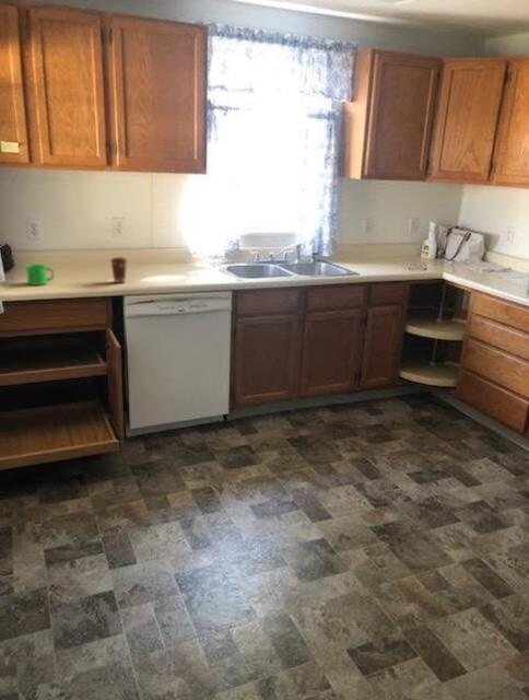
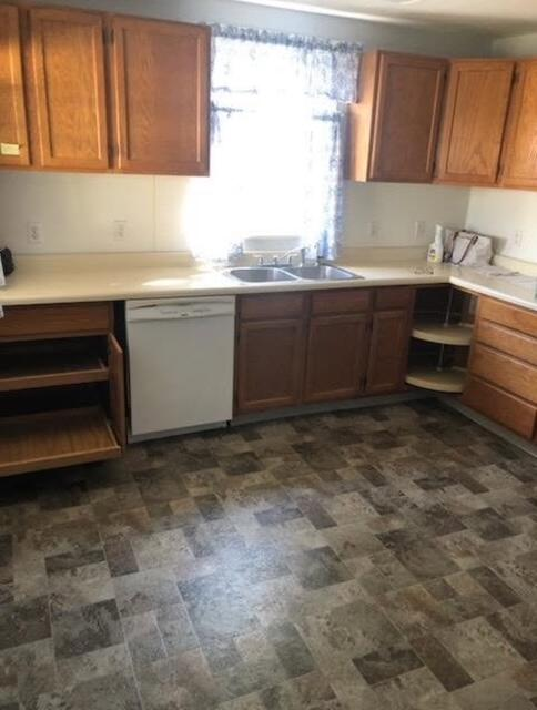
- coffee cup (119, 270)
- mug (39, 275)
